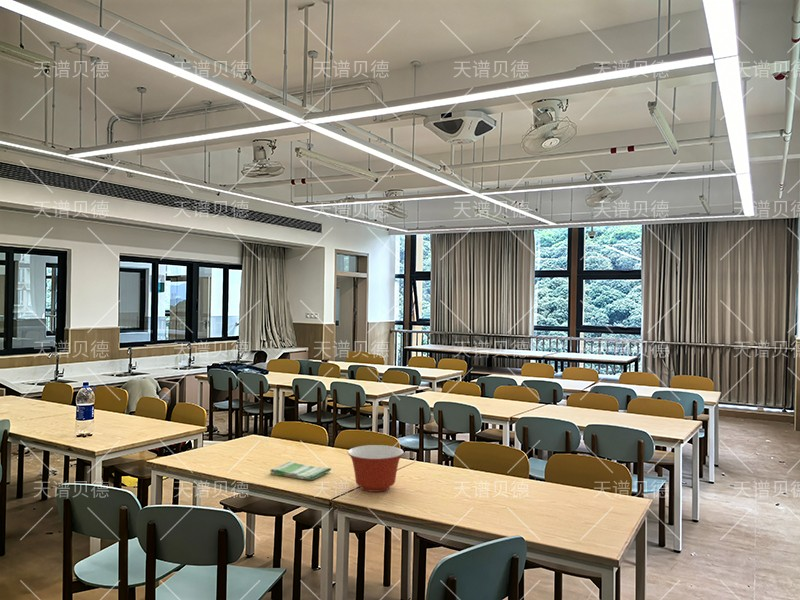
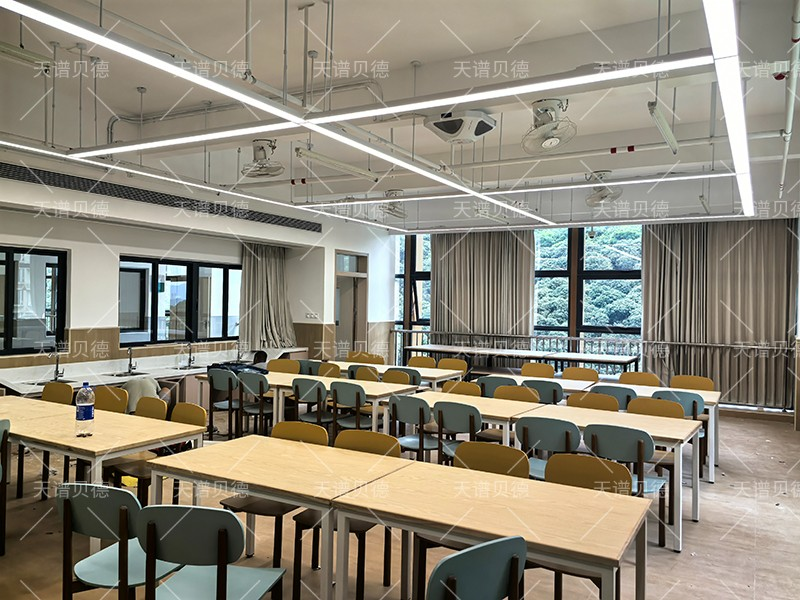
- mixing bowl (375, 469)
- dish towel (300, 470)
